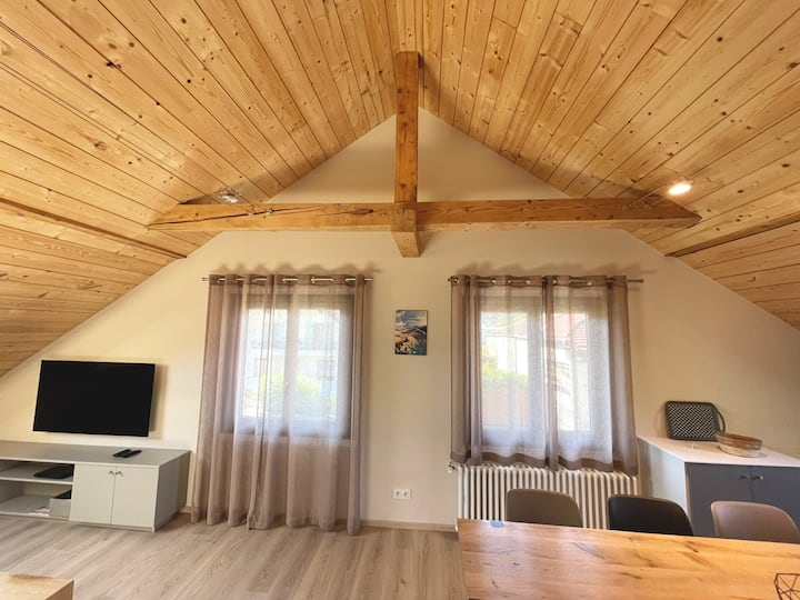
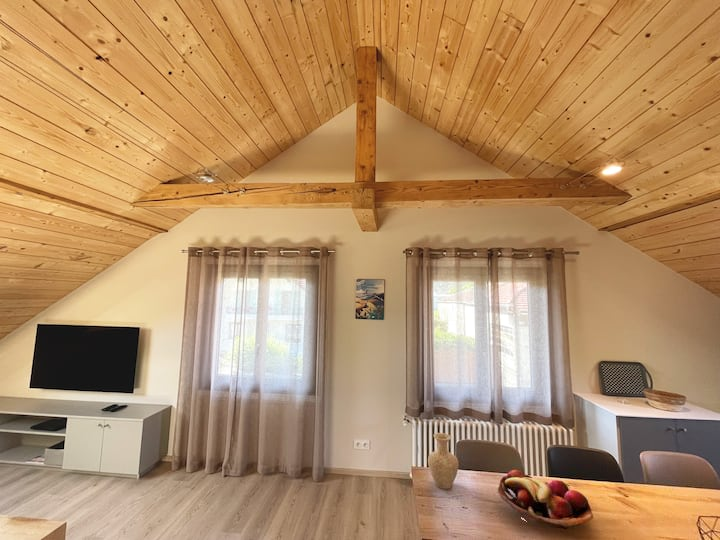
+ fruit basket (542, 496)
+ vase (442, 459)
